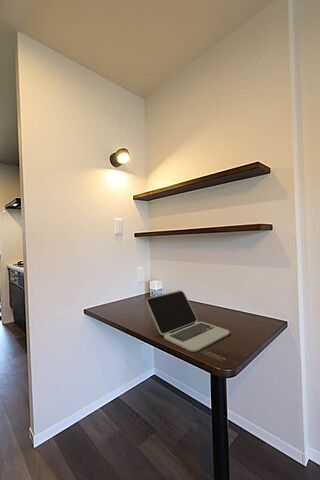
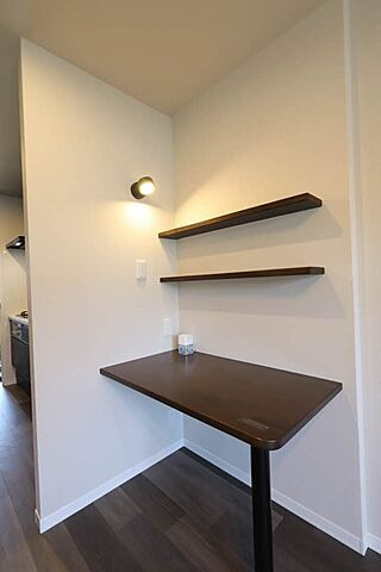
- laptop (186, 315)
